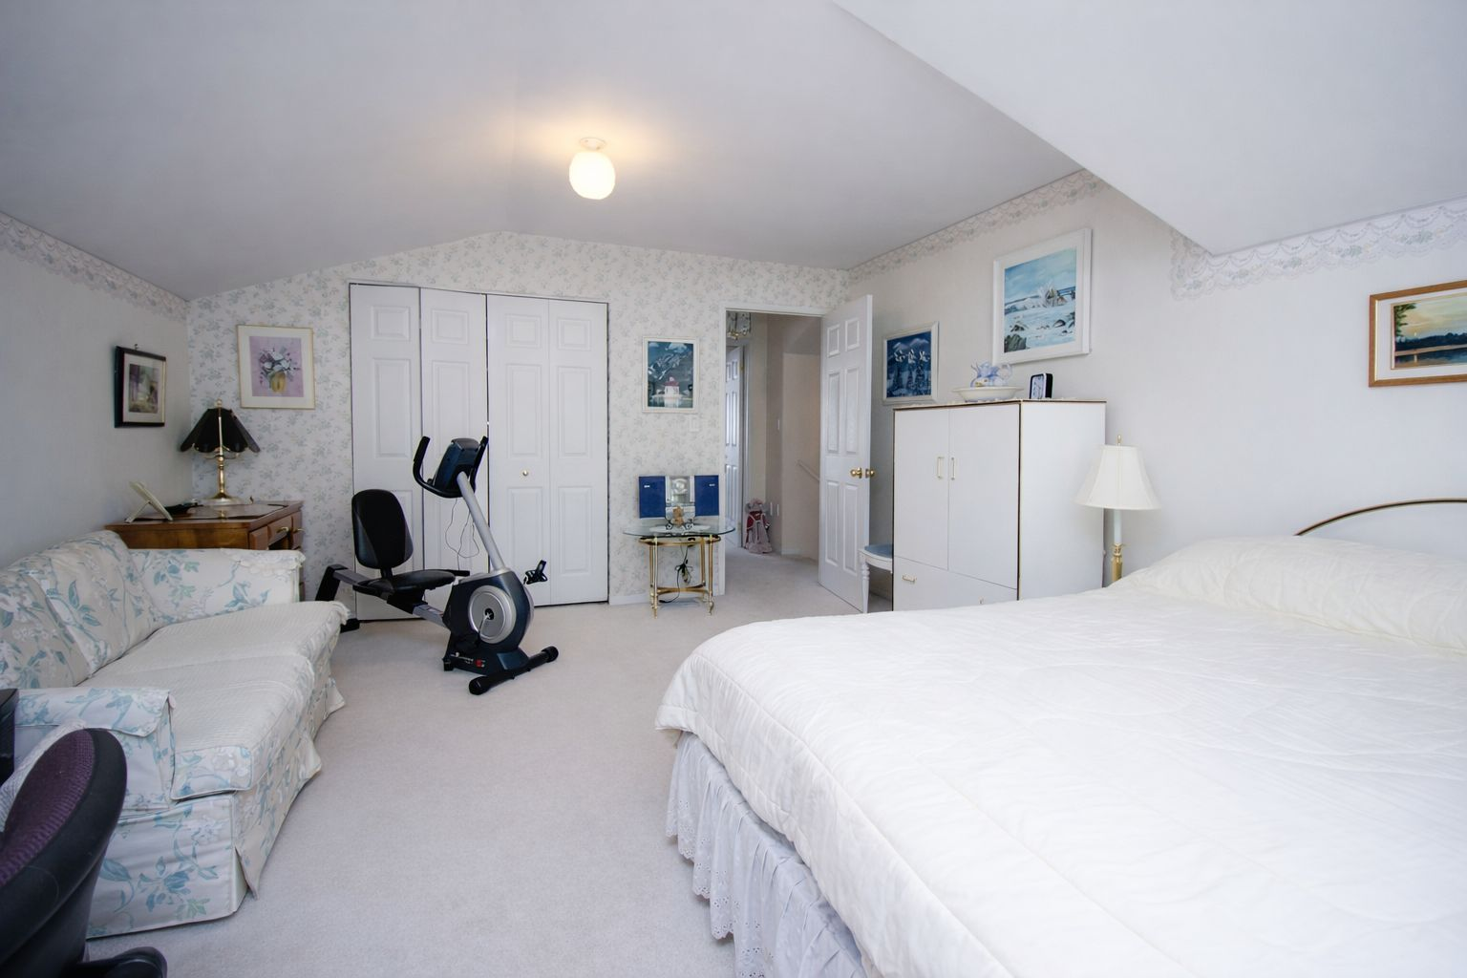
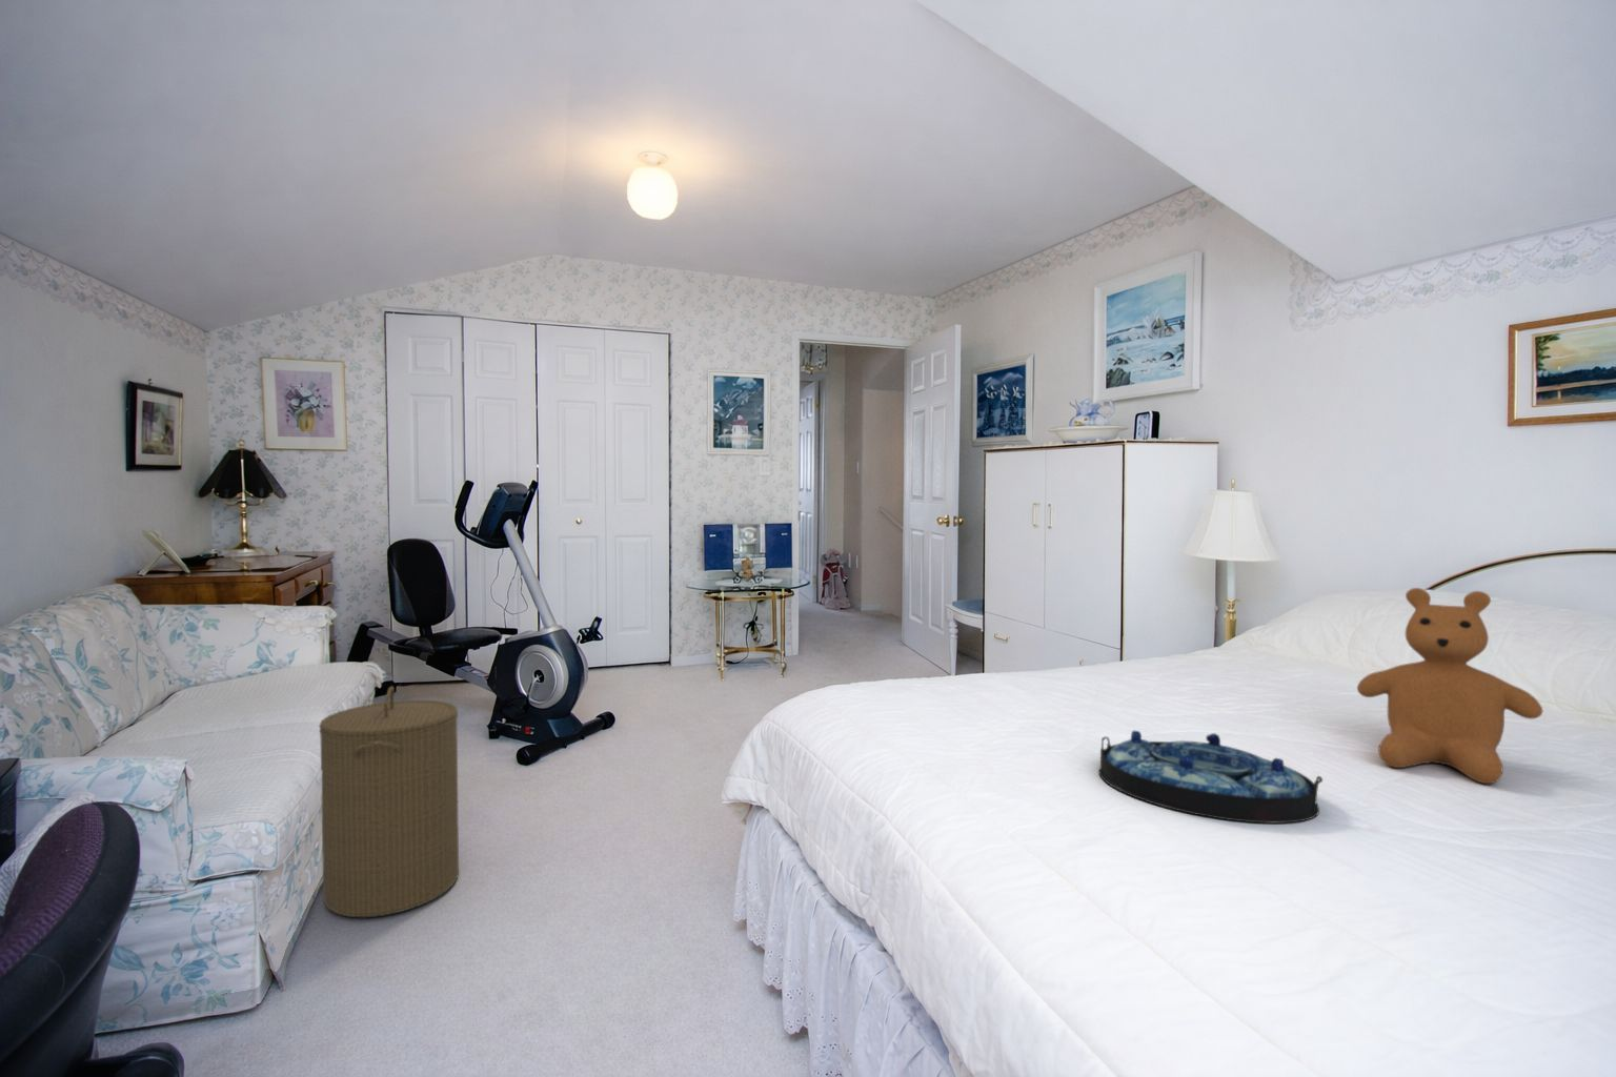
+ laundry hamper (392, 786)
+ teddy bear (1443, 678)
+ serving tray (1201, 764)
